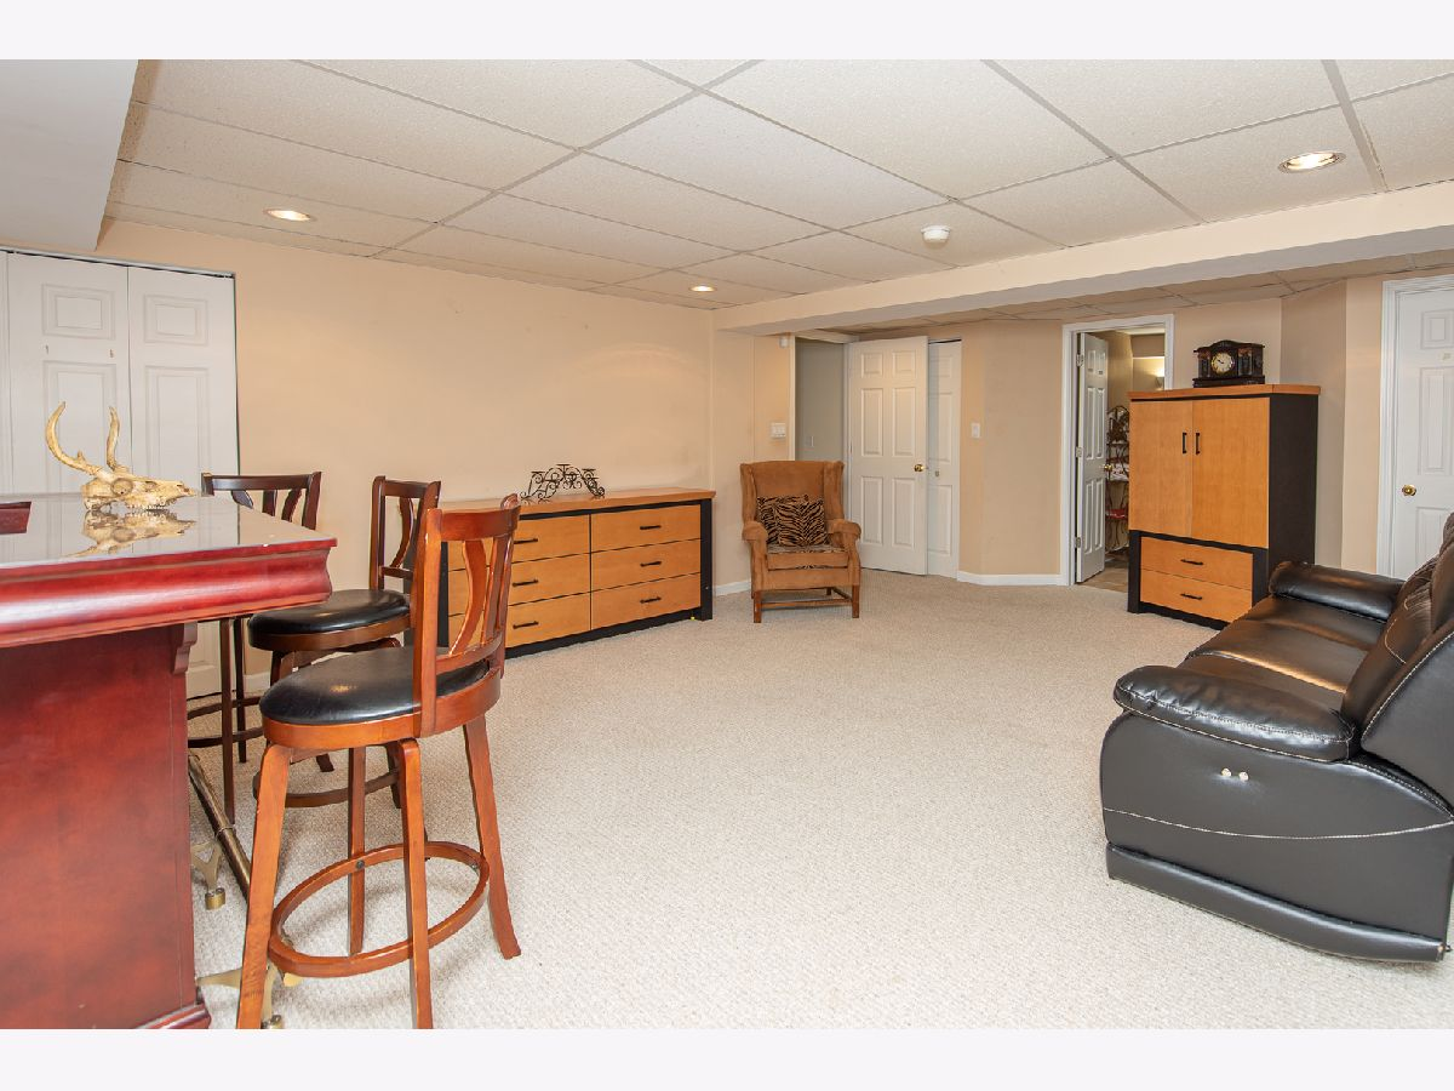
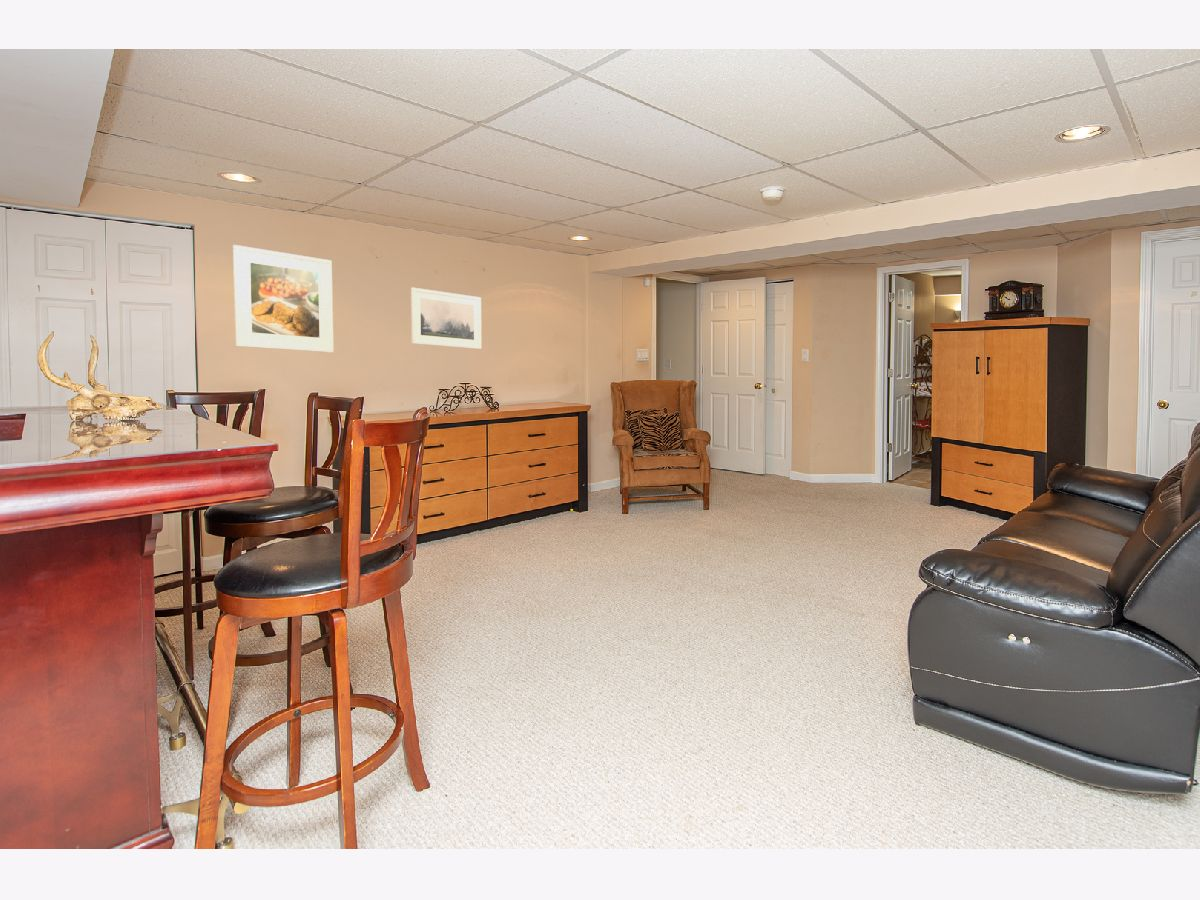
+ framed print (447, 319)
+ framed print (285, 301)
